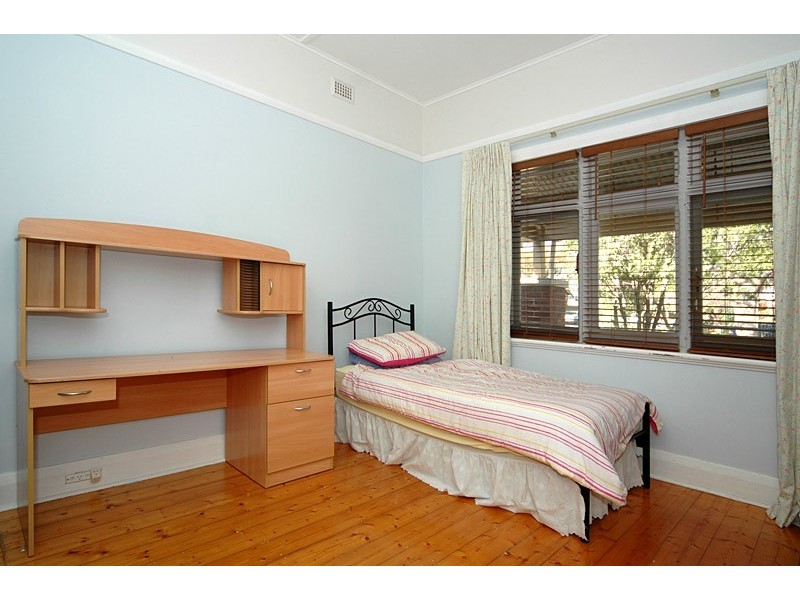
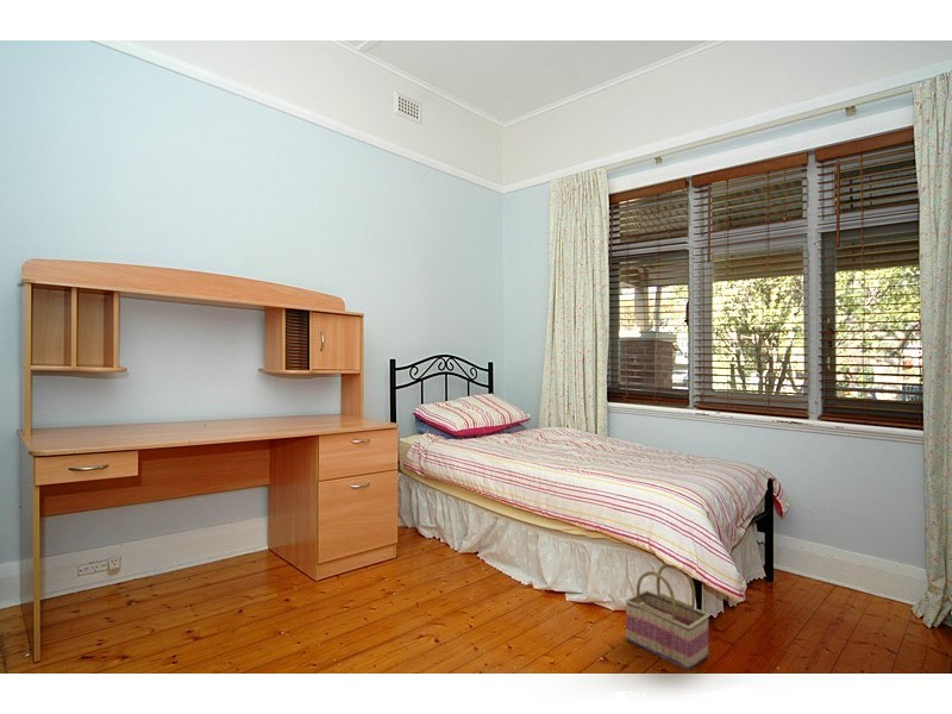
+ basket (665, 607)
